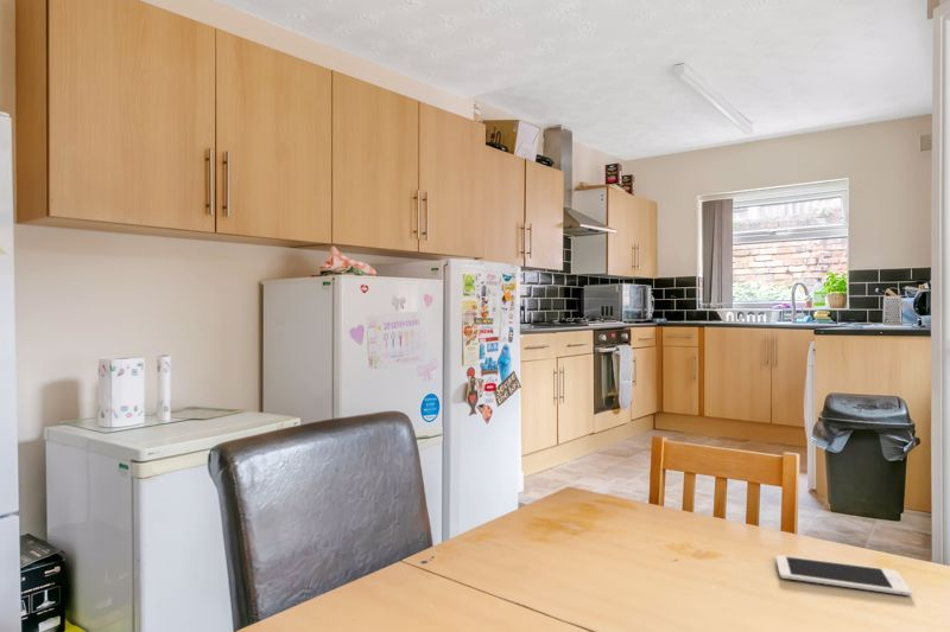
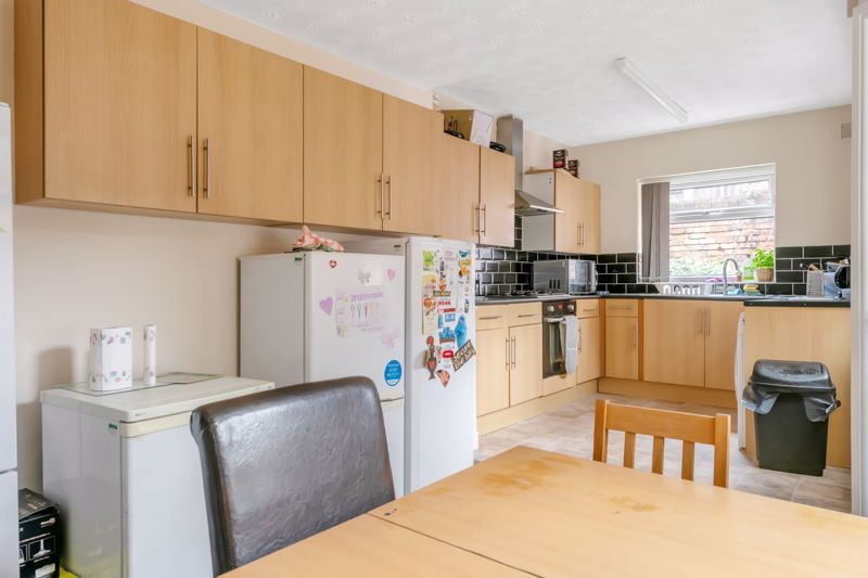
- cell phone (838, 574)
